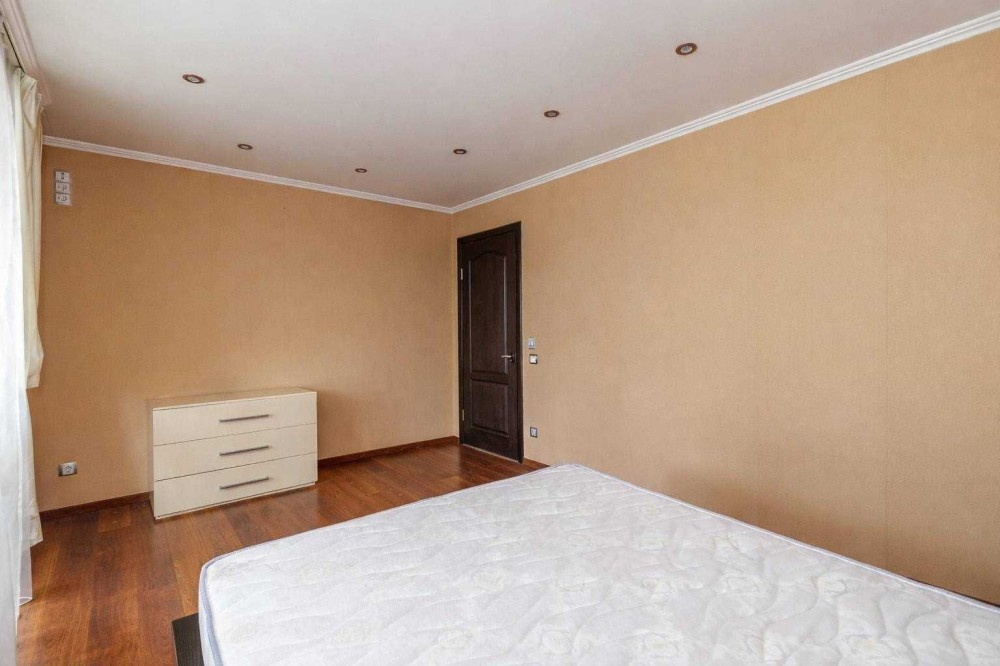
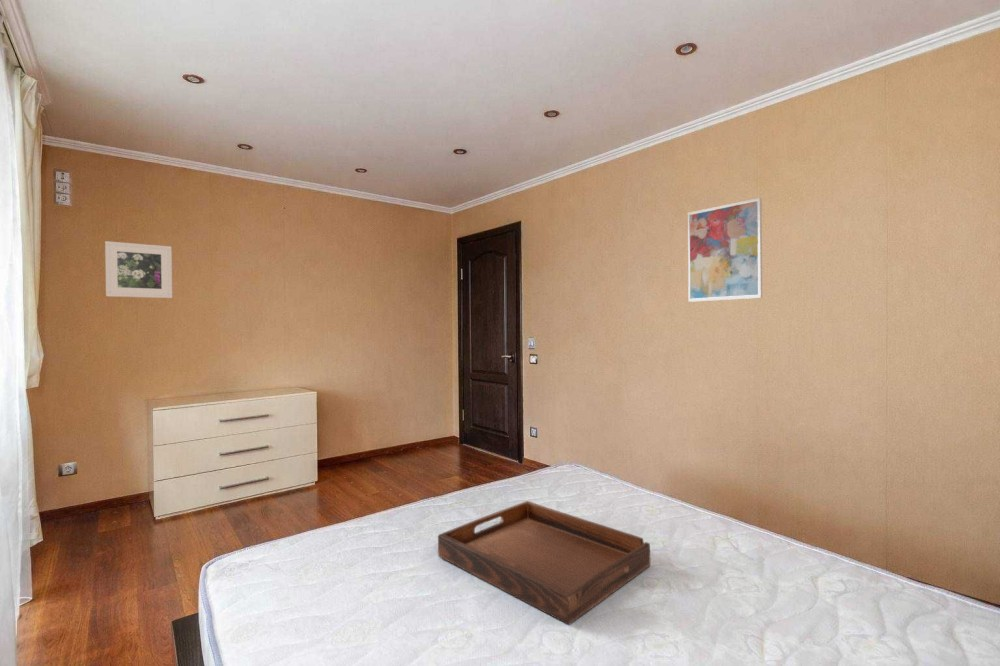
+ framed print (139, 270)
+ wall art (723, 252)
+ serving tray (543, 549)
